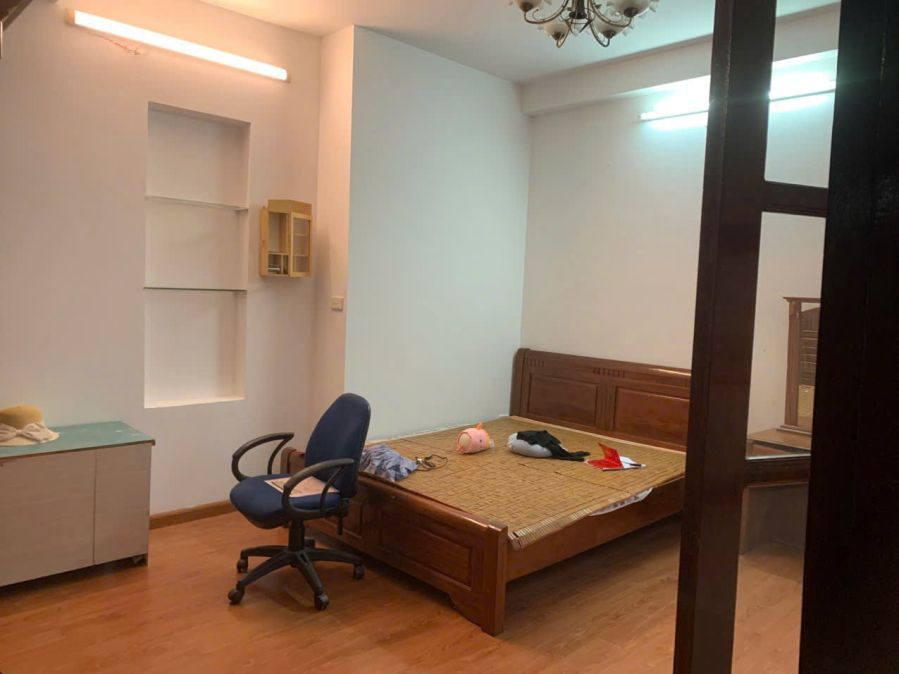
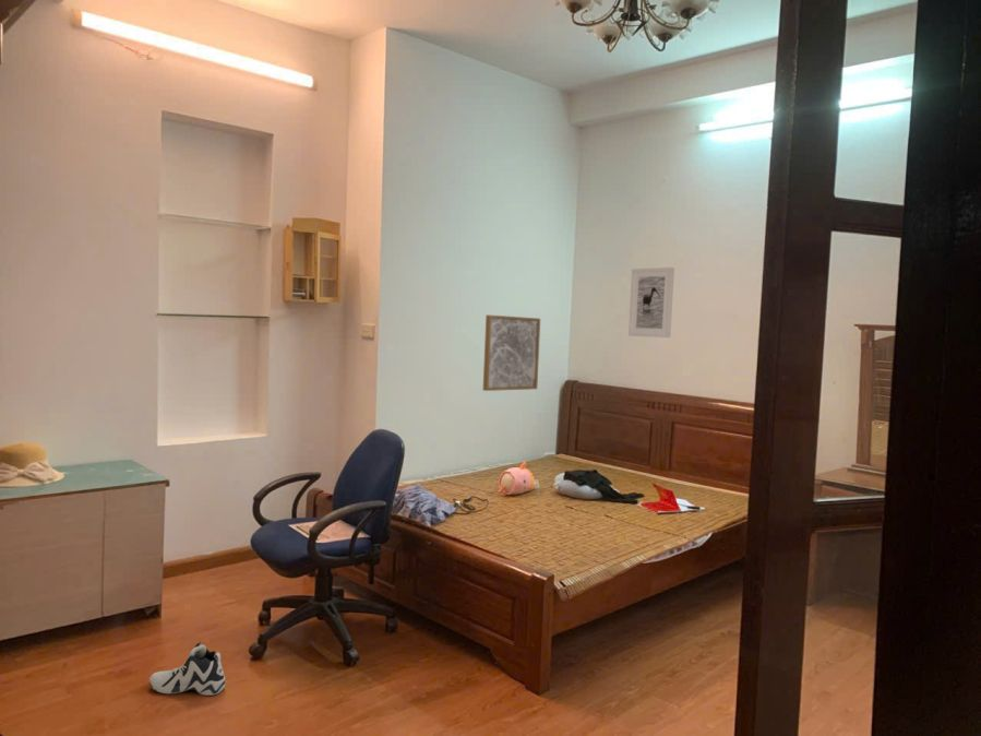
+ sneaker (188, 665)
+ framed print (650, 302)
+ wall art (512, 353)
